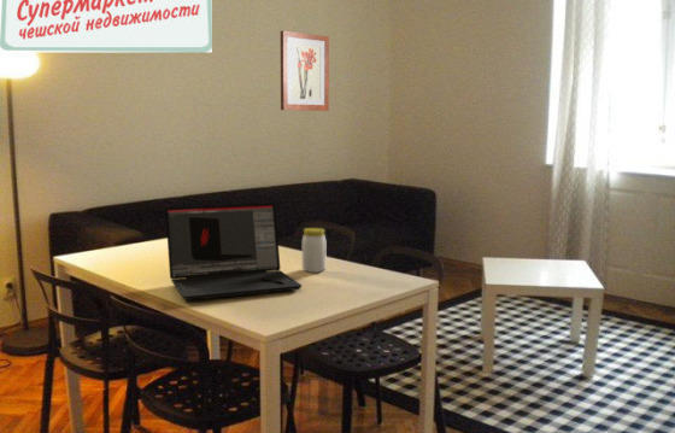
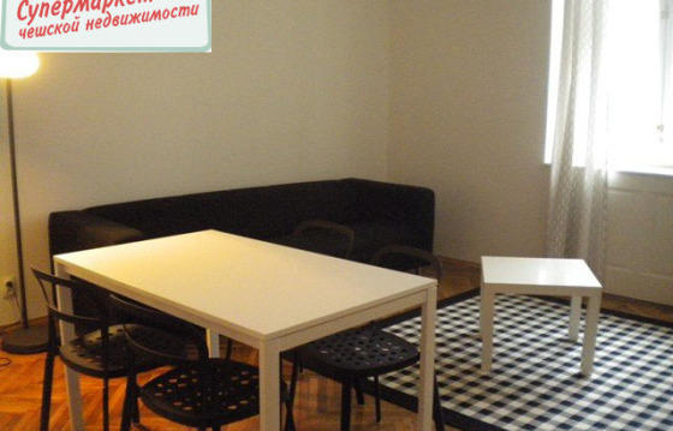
- wall art (305, 72)
- laptop (233, 247)
- jar (313, 250)
